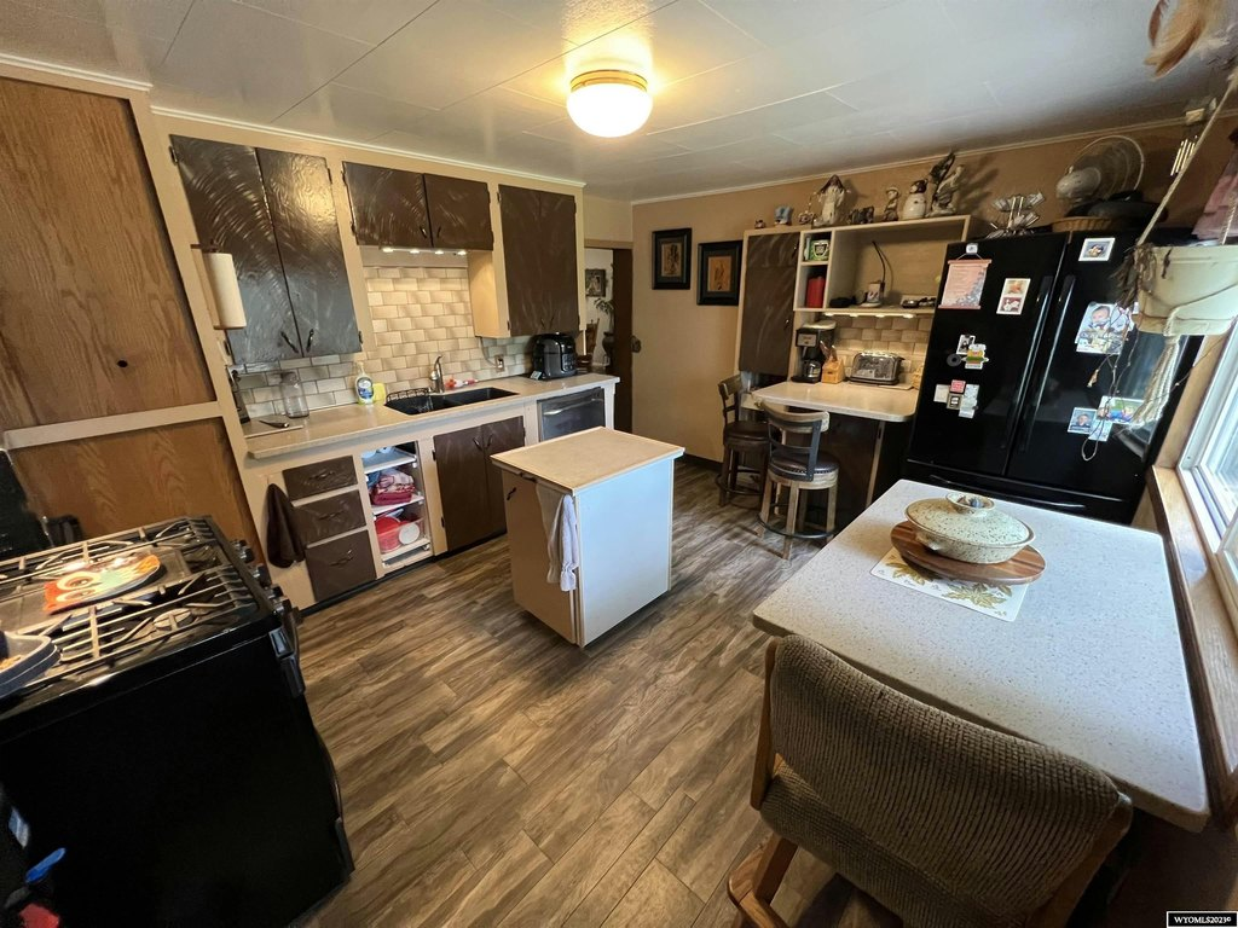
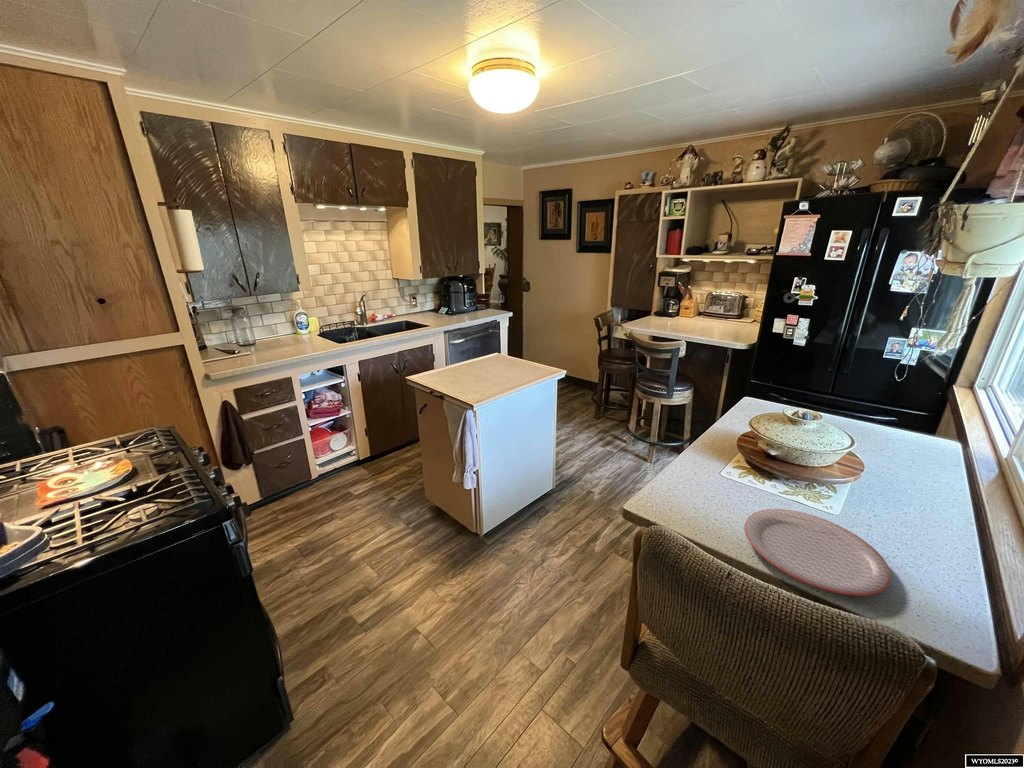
+ plate (810, 549)
